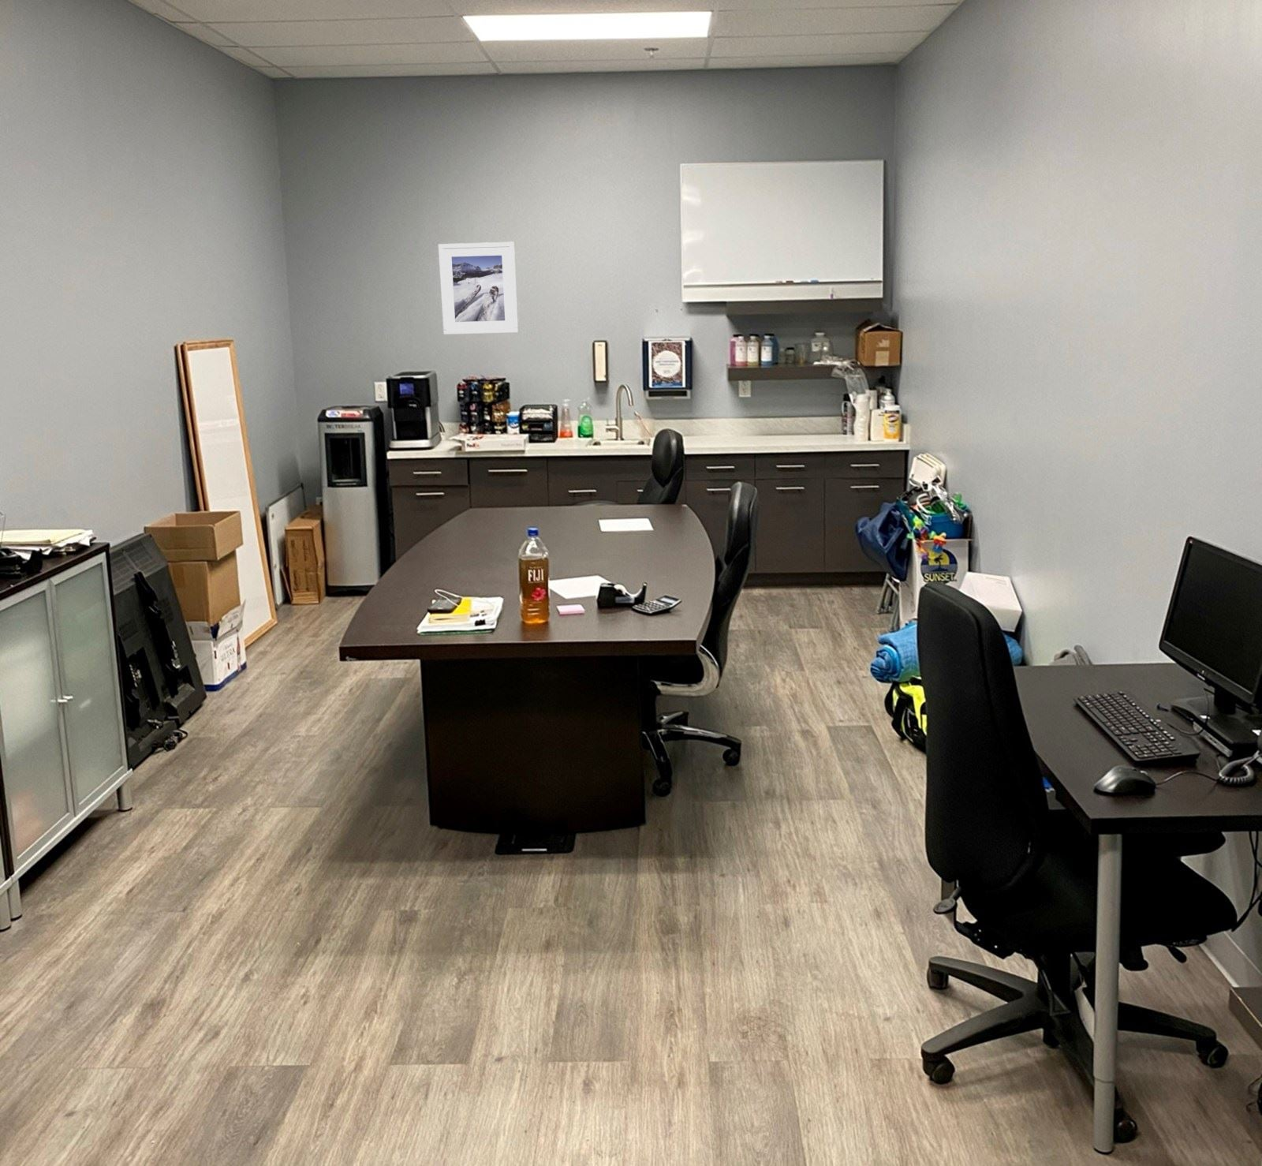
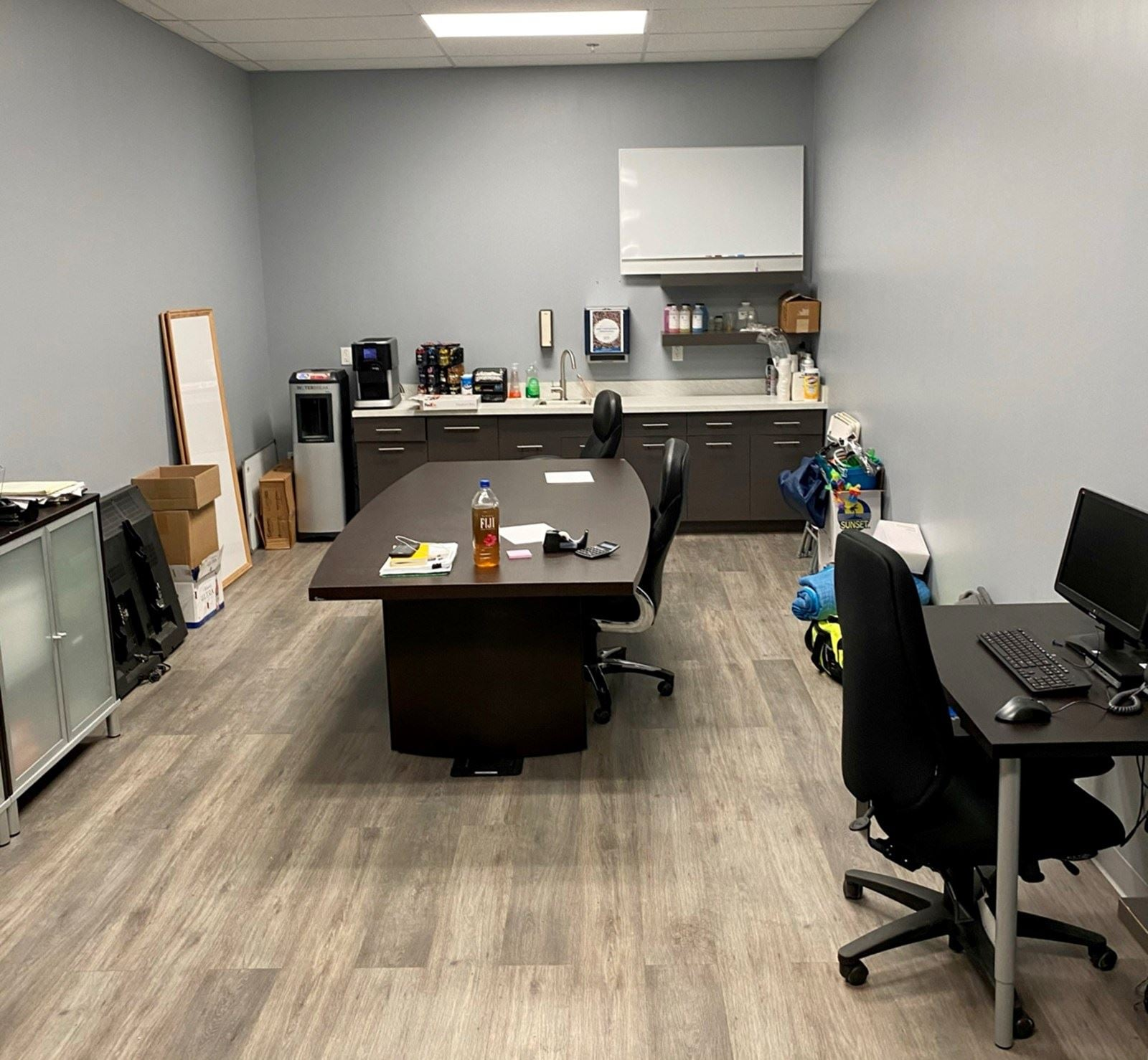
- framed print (478, 288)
